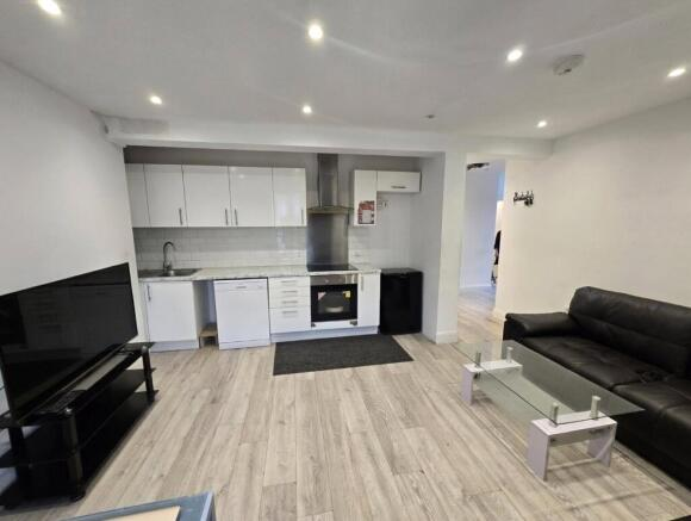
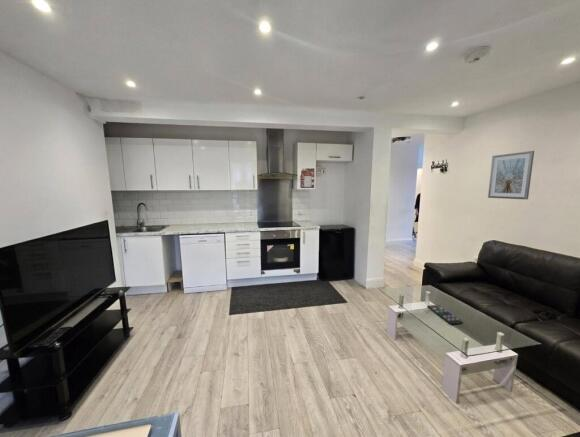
+ picture frame (509, 176)
+ remote control (443, 313)
